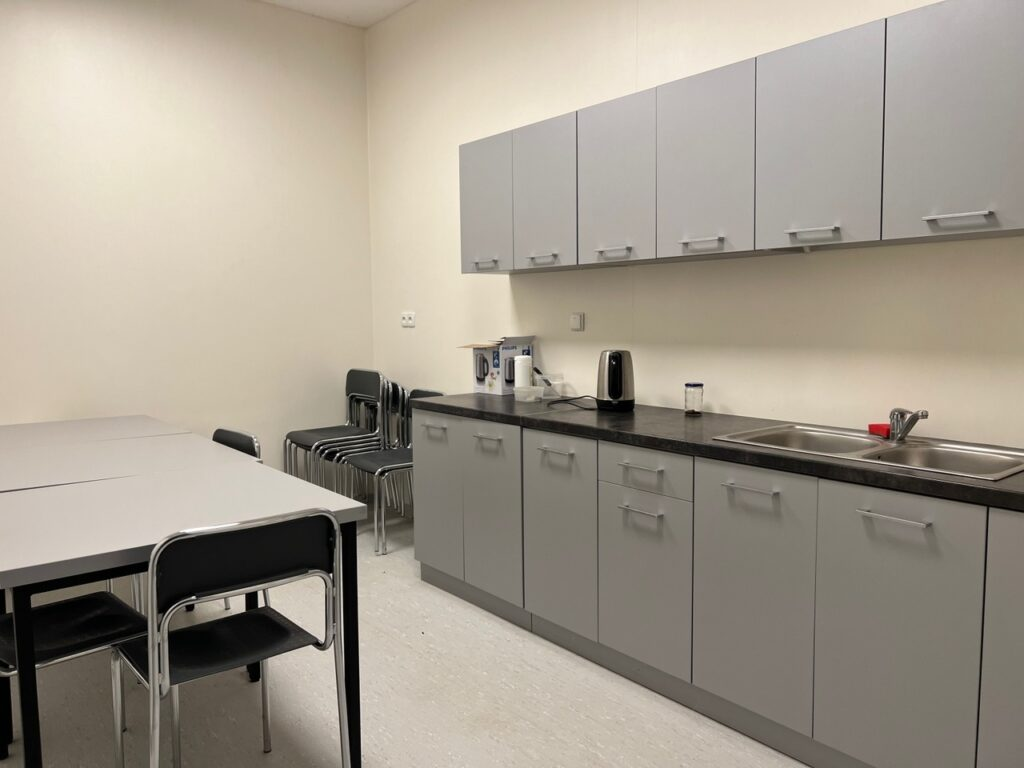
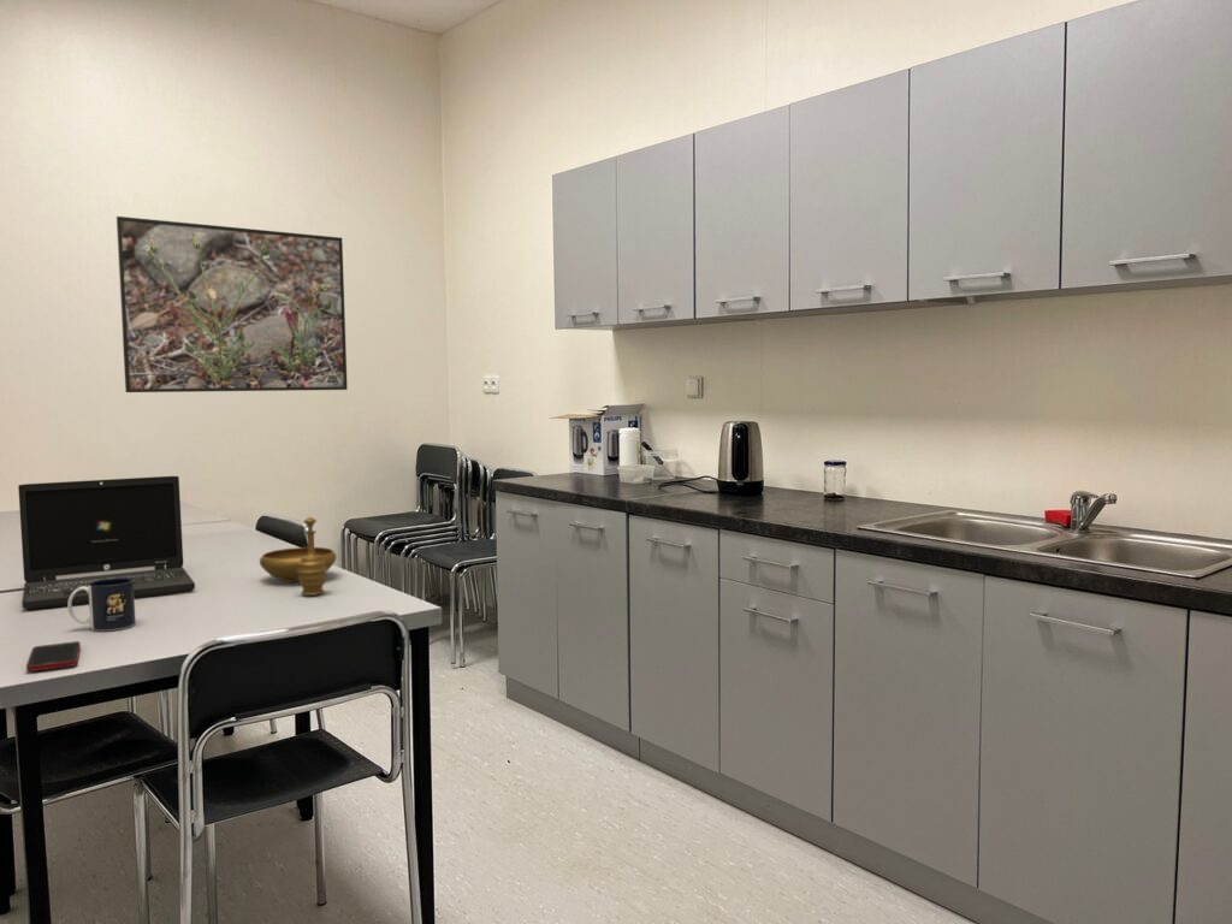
+ cell phone (54, 656)
+ mug (101, 604)
+ decorative bowl (302, 547)
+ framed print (241, 309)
+ laptop (106, 537)
